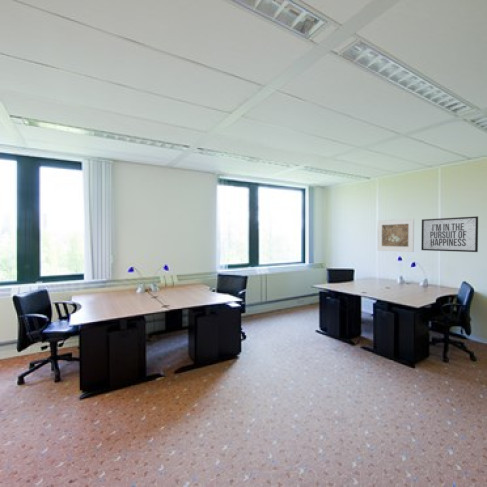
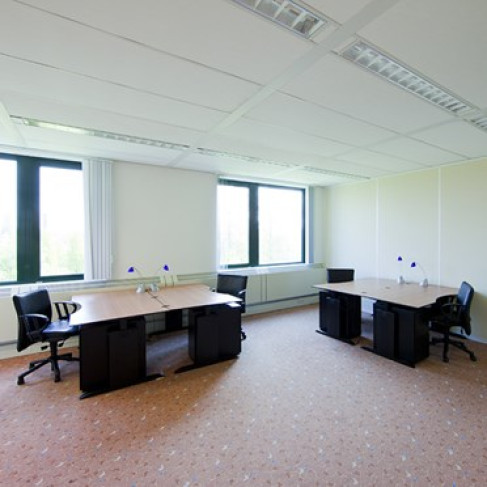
- mirror (447, 234)
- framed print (394, 235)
